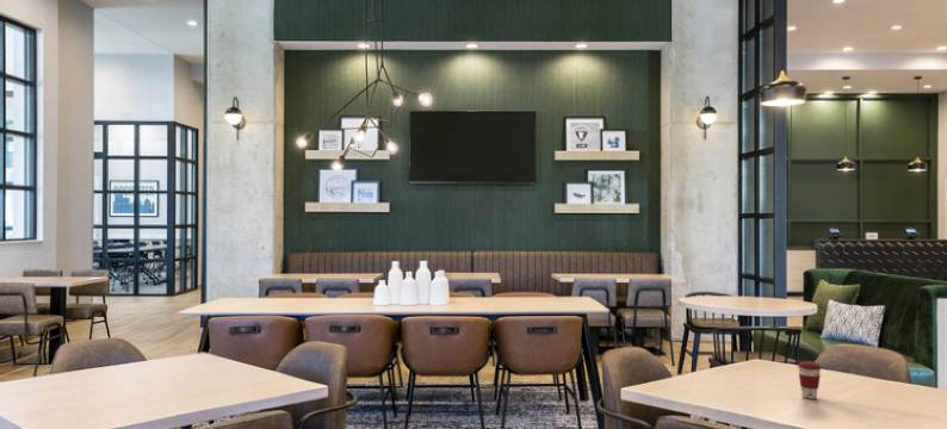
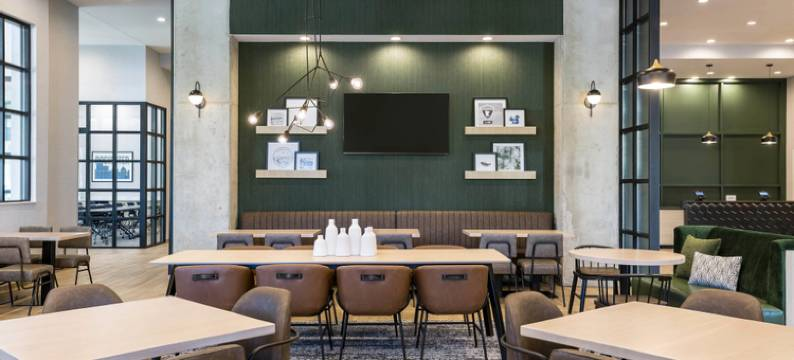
- coffee cup (809, 379)
